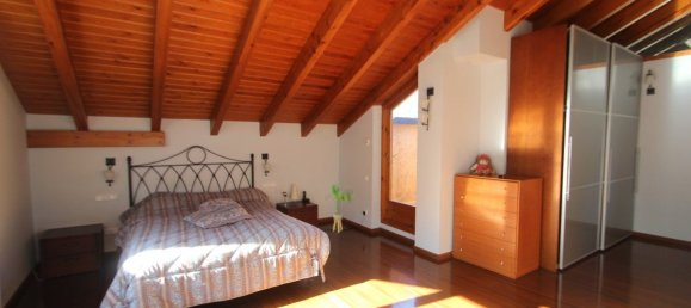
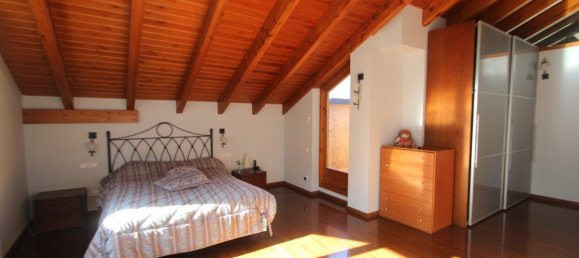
- house plant (339, 207)
